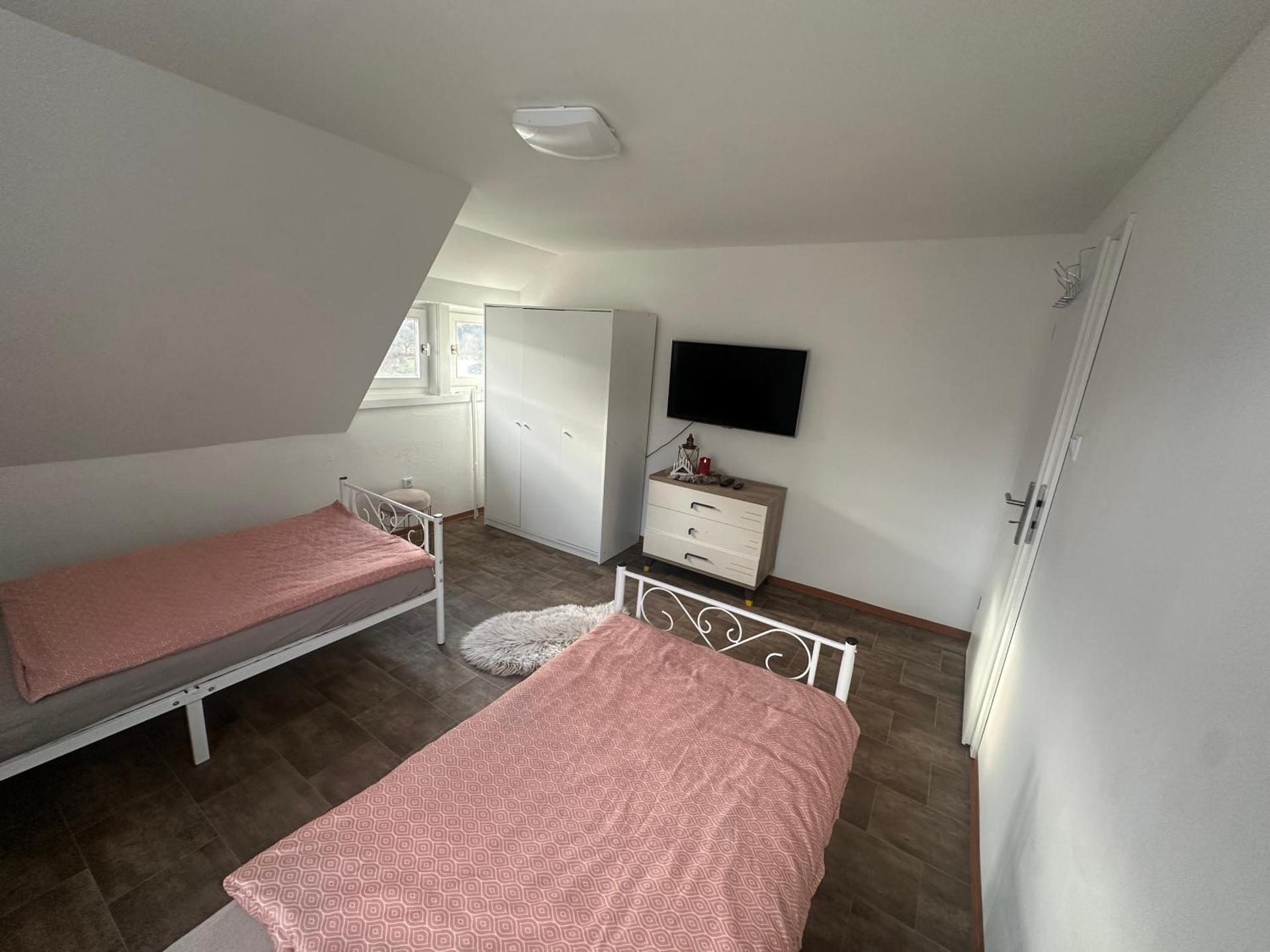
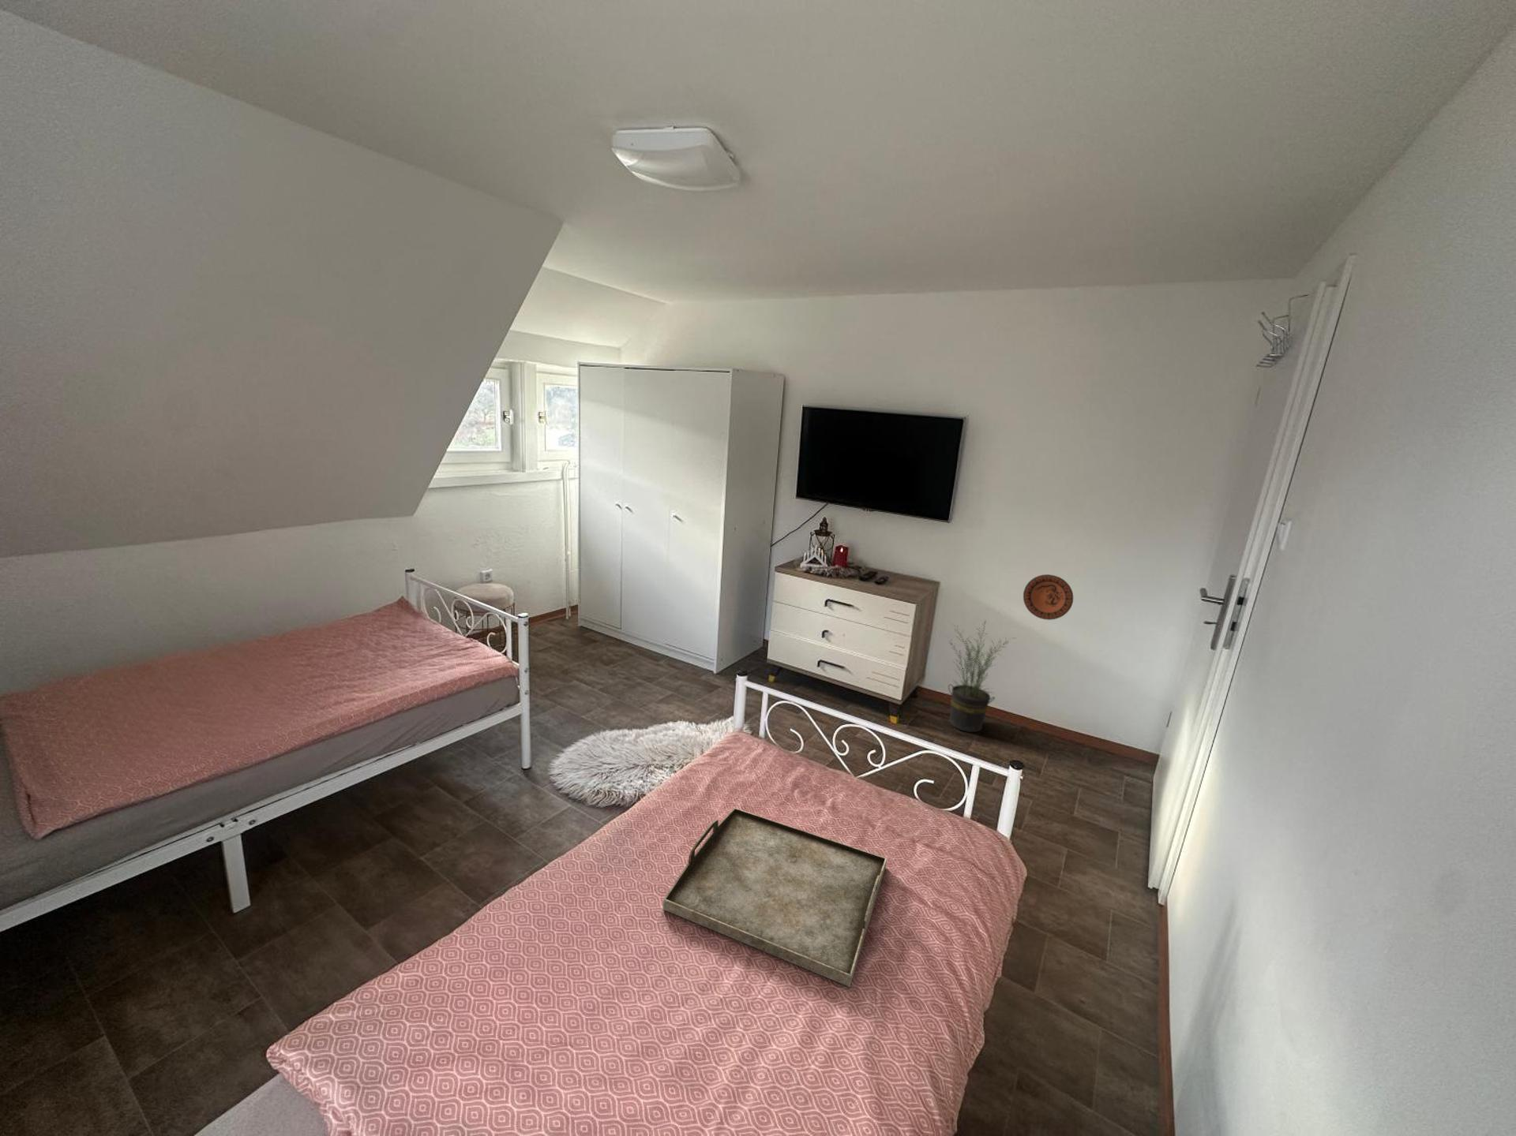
+ potted plant (972, 674)
+ serving tray (783, 873)
+ decorative plate (1048, 597)
